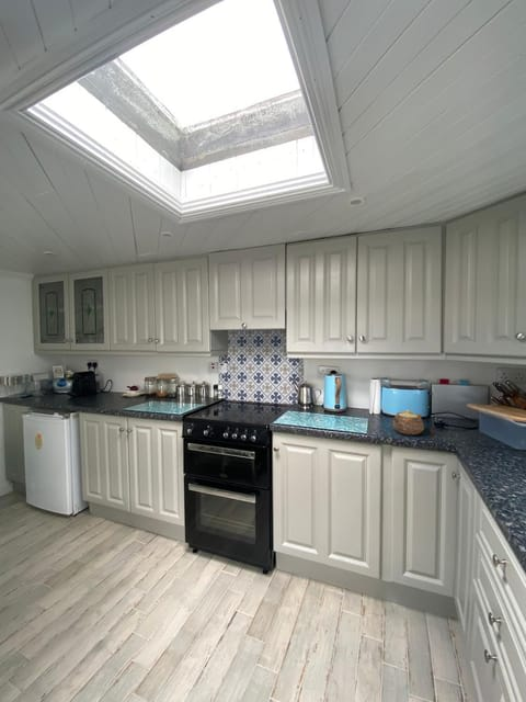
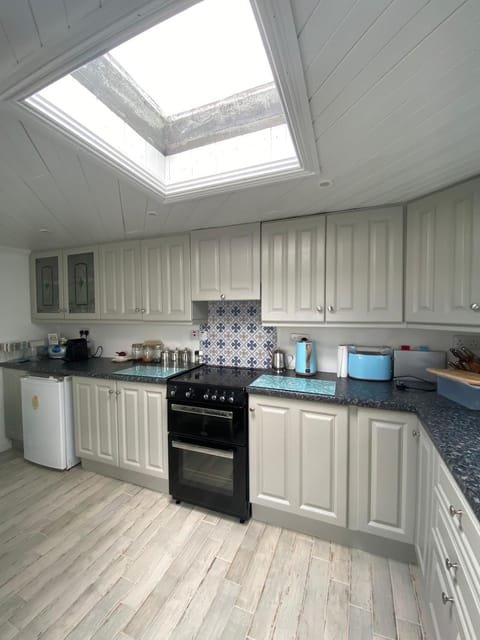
- teapot (407, 421)
